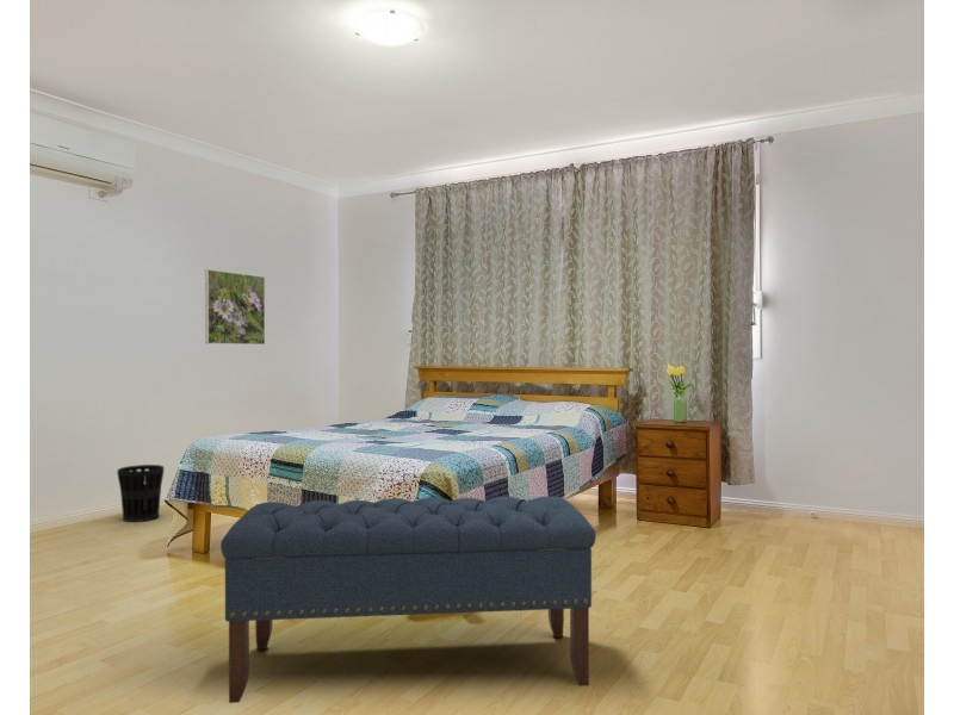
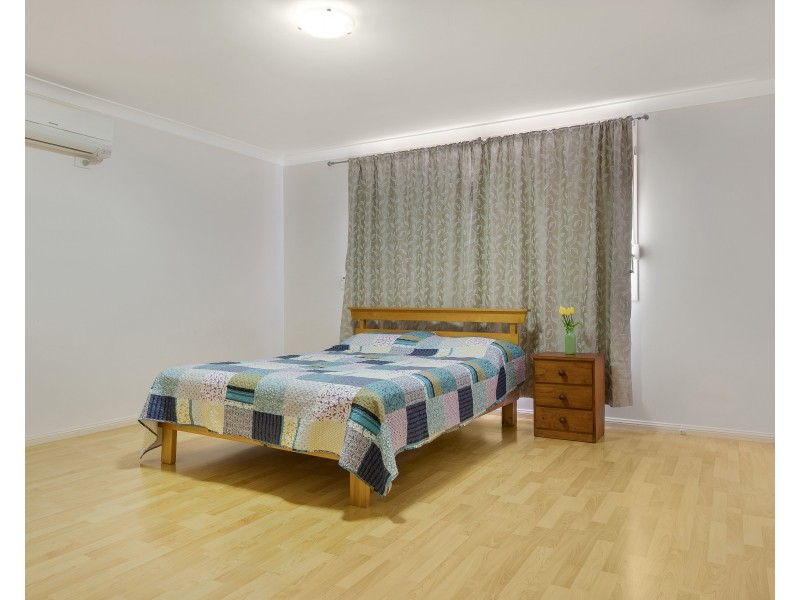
- bench (413, 585)
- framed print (236, 309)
- wastebasket (141, 492)
